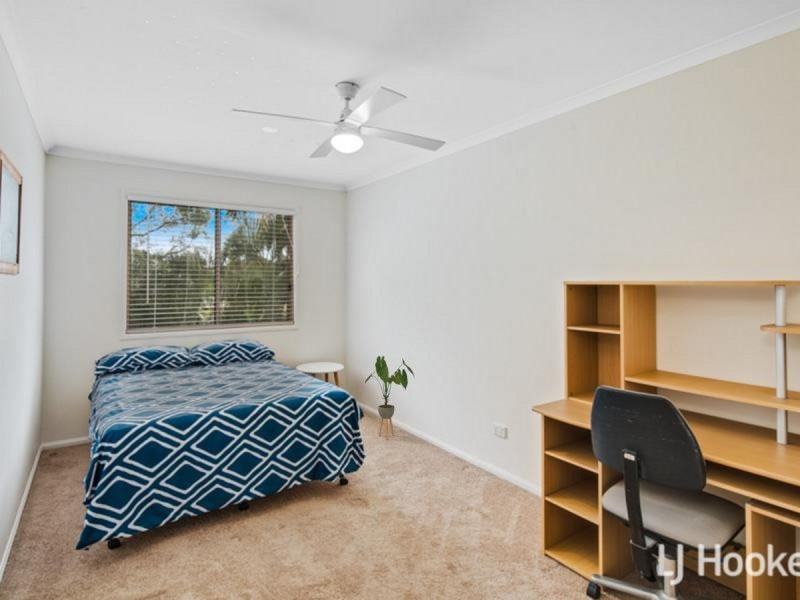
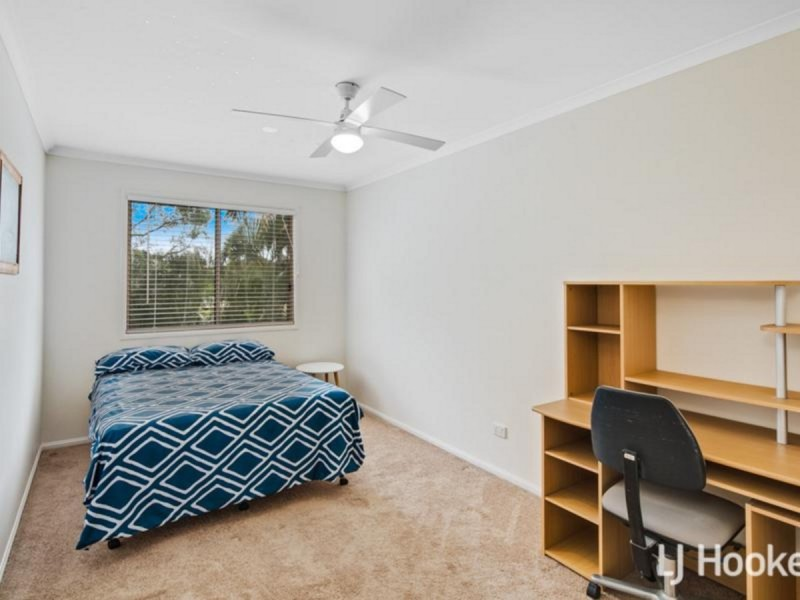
- house plant (388, 396)
